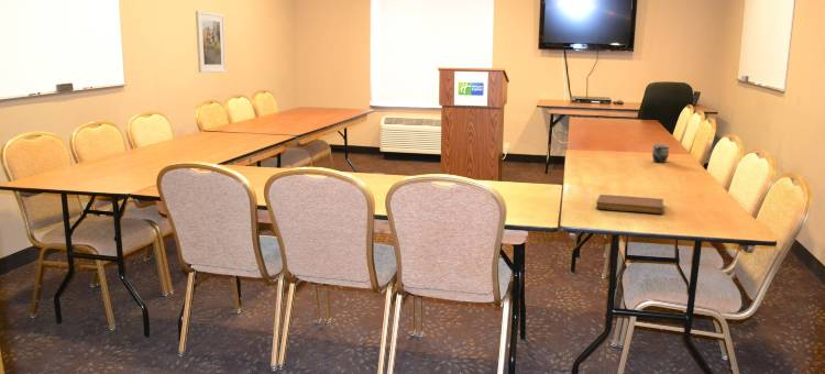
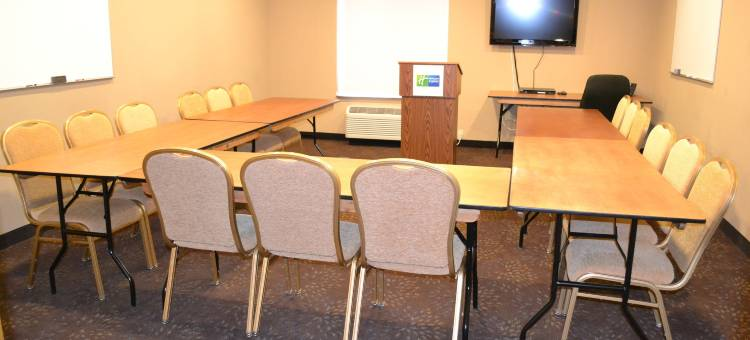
- notebook (629, 202)
- mug (660, 153)
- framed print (211, 42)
